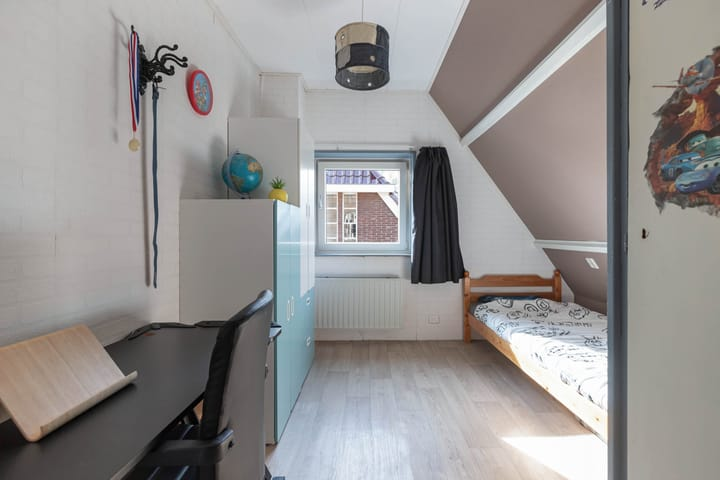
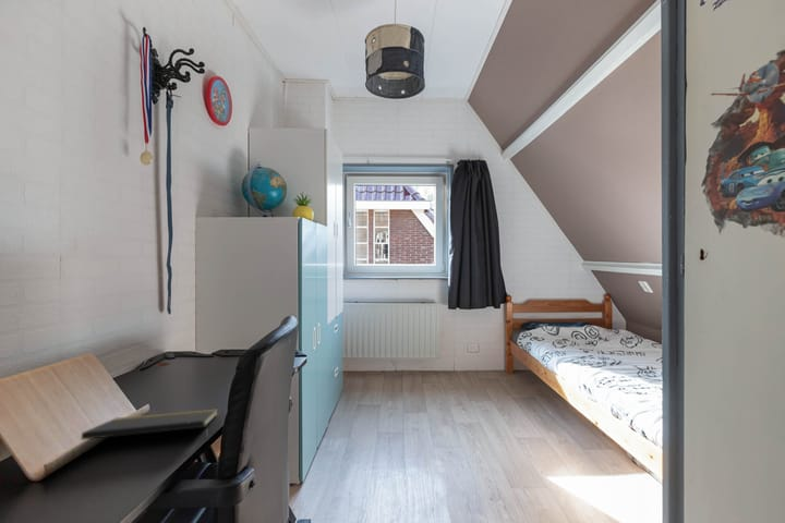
+ notepad (157, 422)
